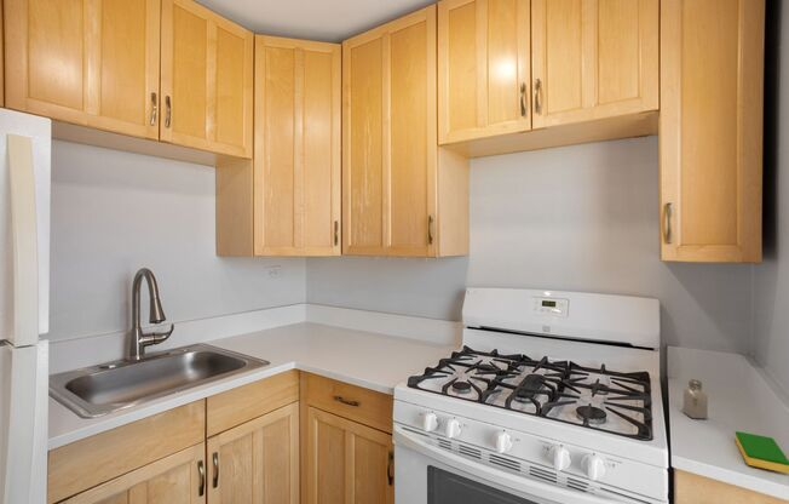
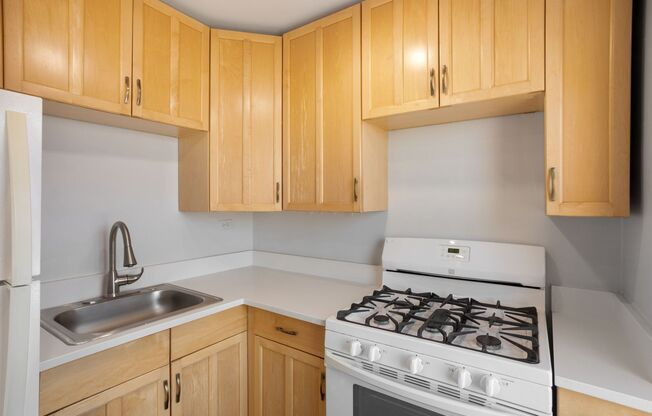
- saltshaker (695, 397)
- dish sponge (760, 451)
